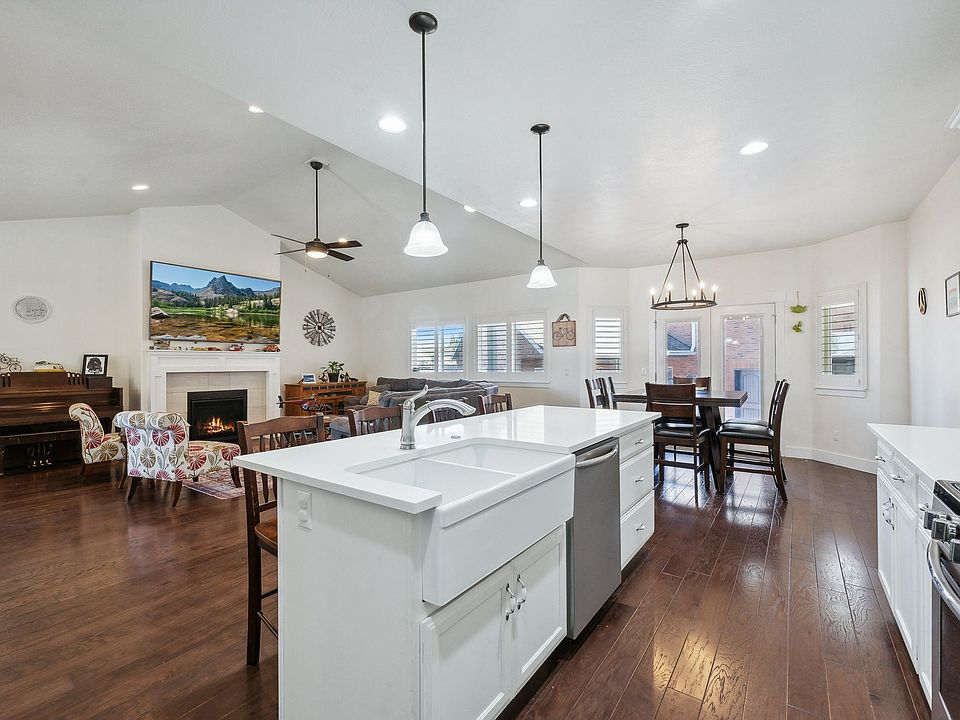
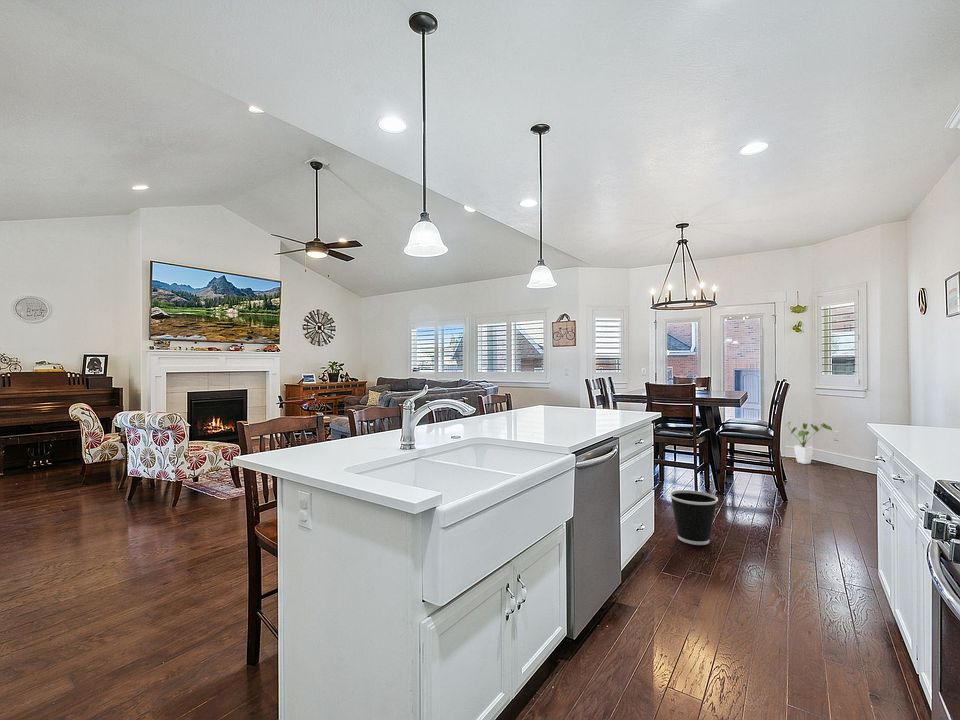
+ wastebasket (693, 517)
+ house plant (806, 441)
